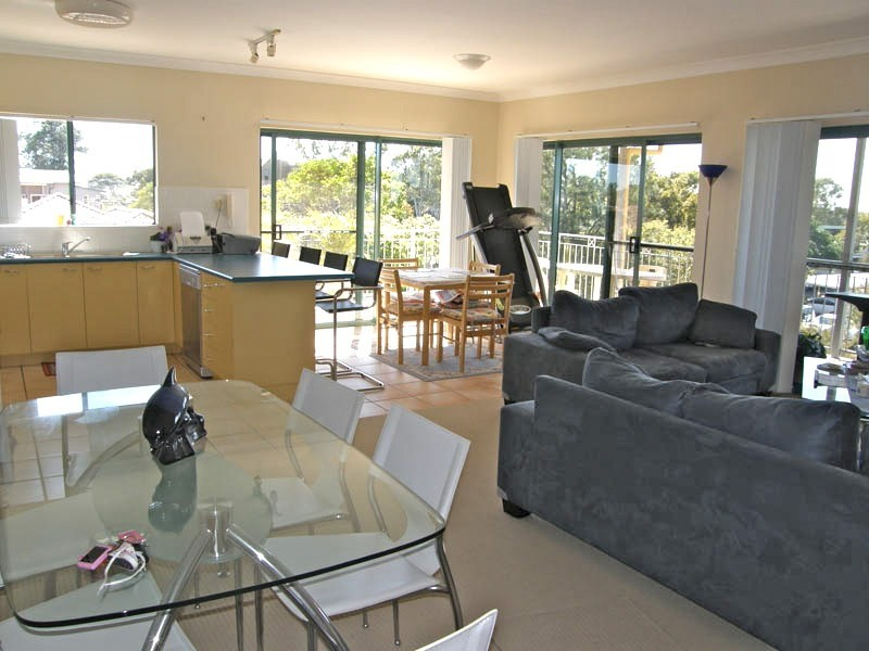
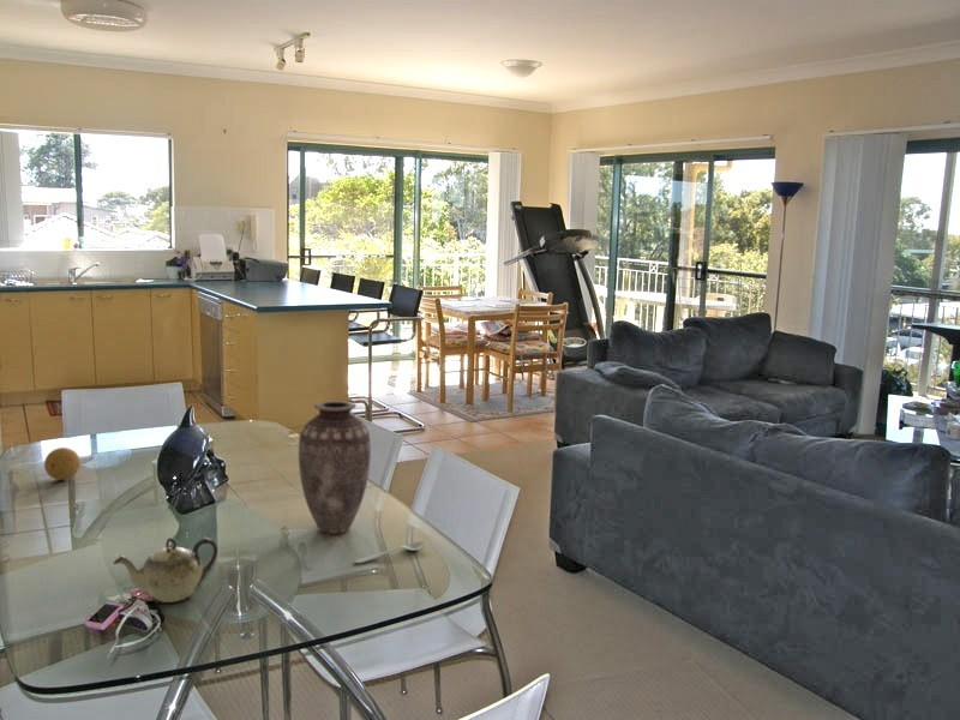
+ vase (334, 467)
+ teapot (167, 568)
+ fruit (61, 463)
+ spoon (390, 551)
